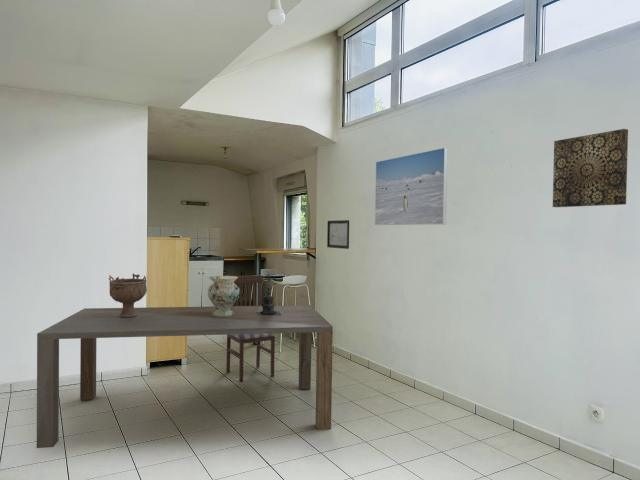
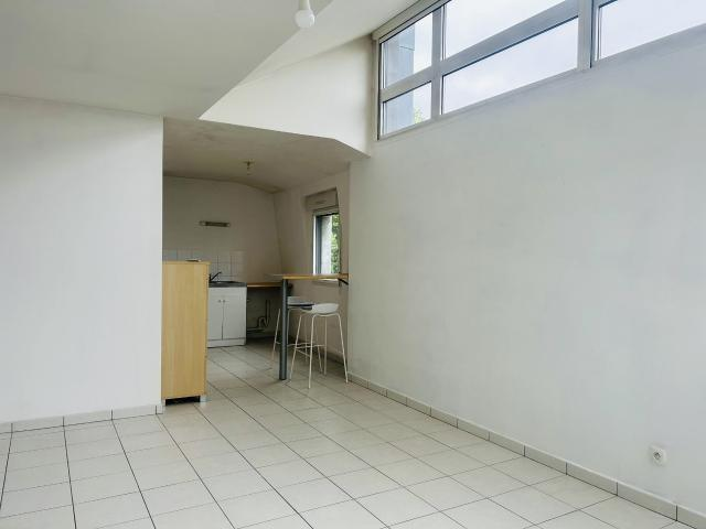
- decorative vase (223, 295)
- dining table (191, 335)
- wall art (337, 234)
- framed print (407, 190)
- wall art (587, 170)
- decorative bowl (127, 295)
- candle holder (268, 290)
- dining chair (249, 334)
